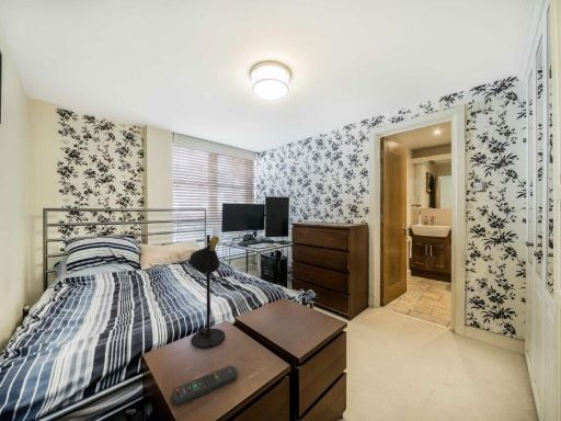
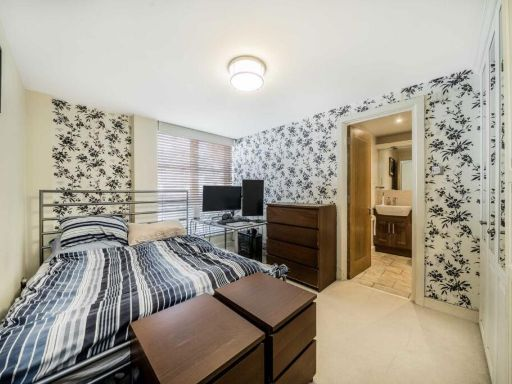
- remote control (206, 383)
- table lamp (207, 284)
